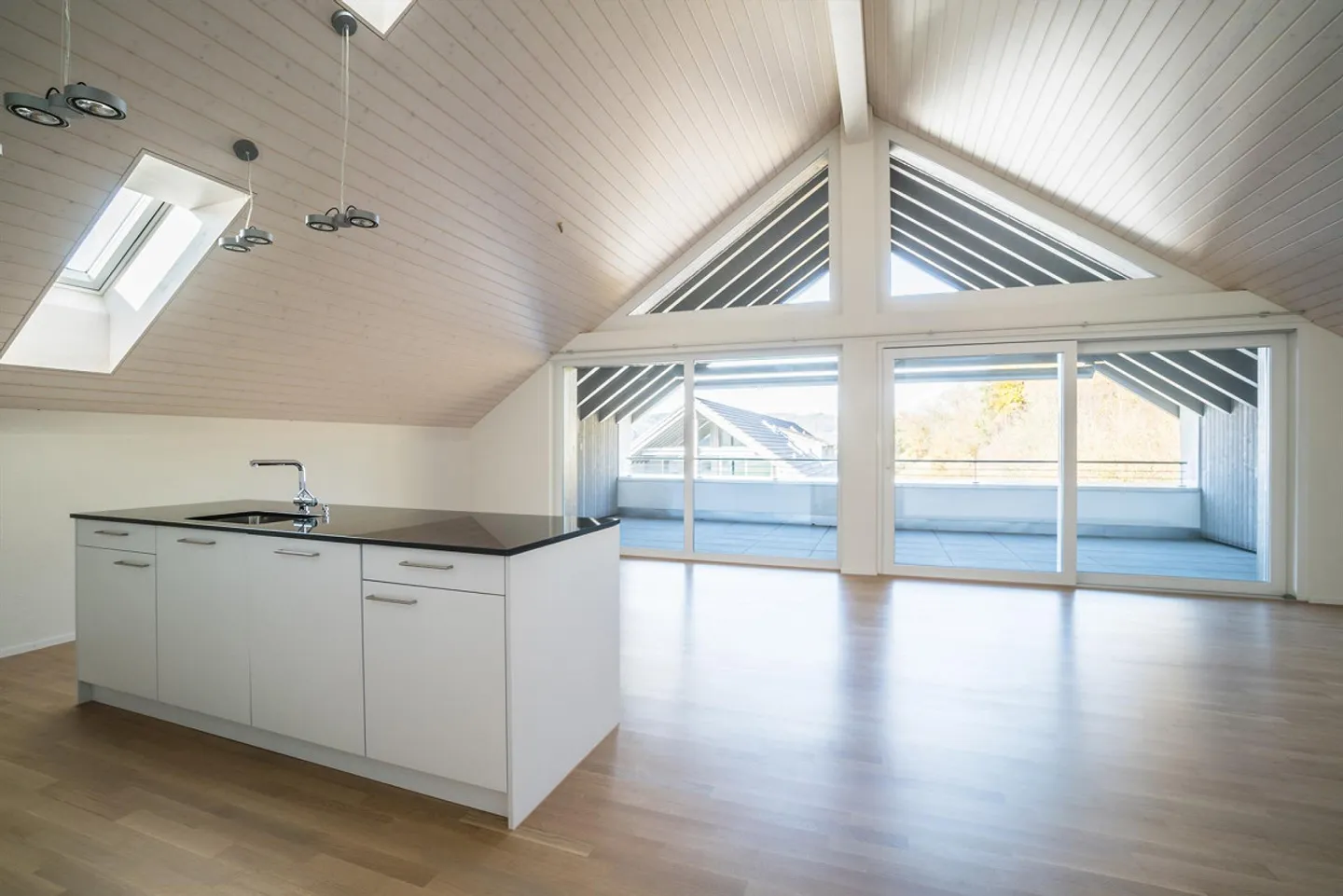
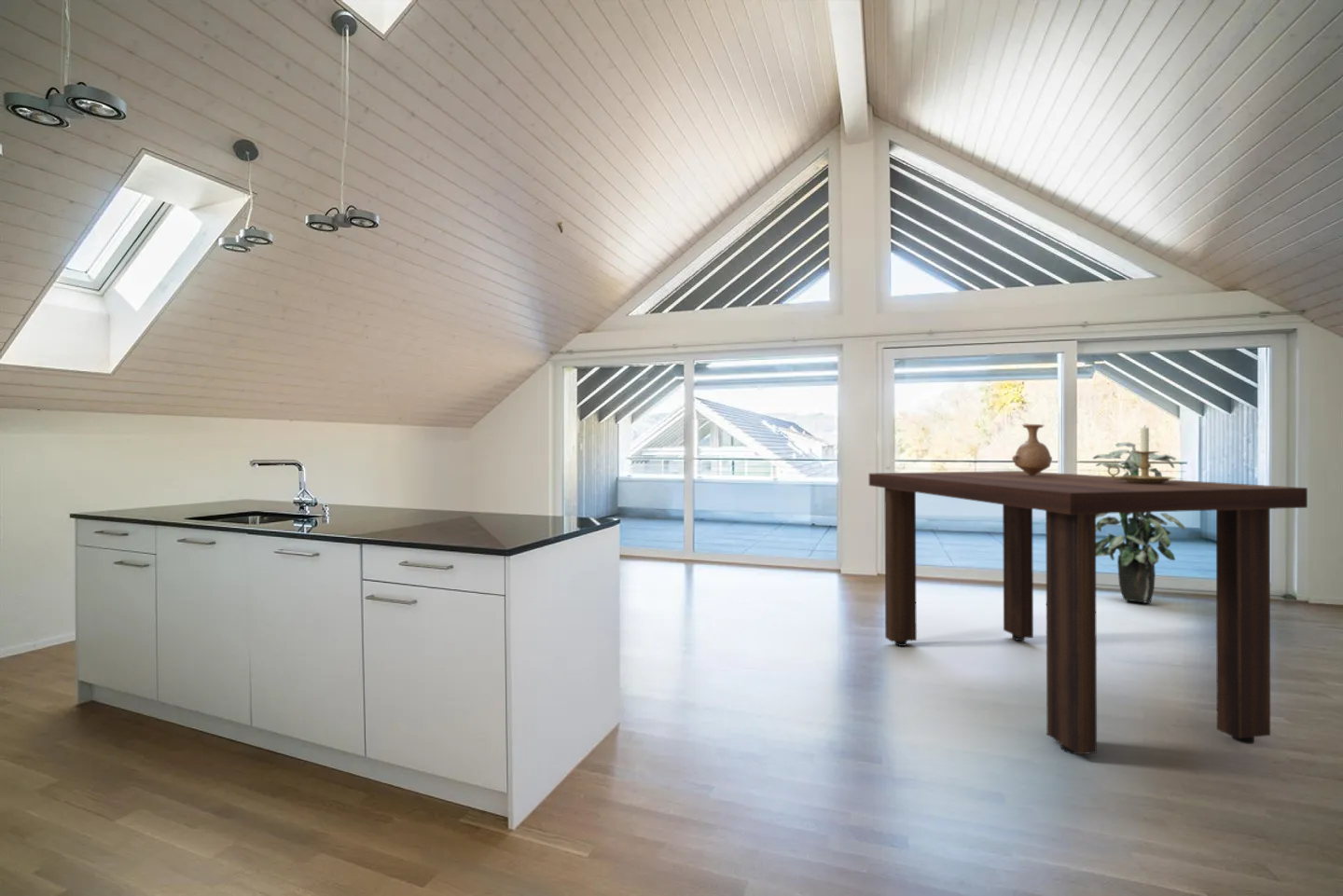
+ dining table (1032, 581)
+ indoor plant (1130, 521)
+ vase (1031, 448)
+ candle holder (1144, 453)
